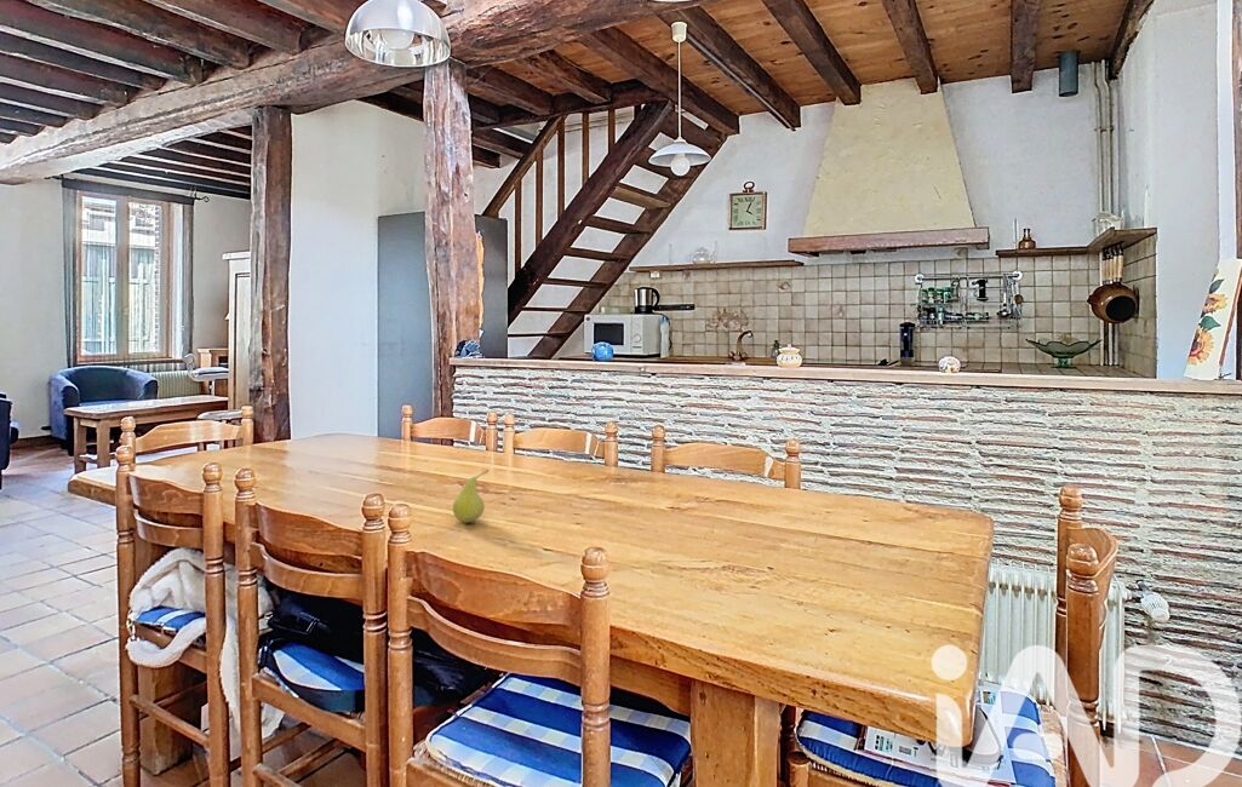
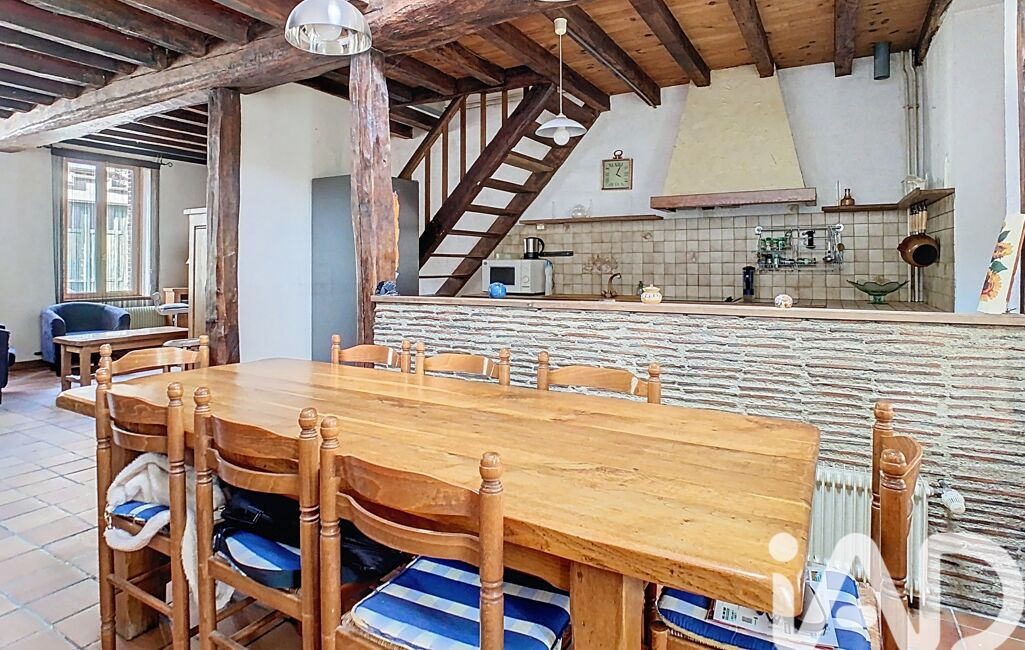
- fruit (470, 495)
